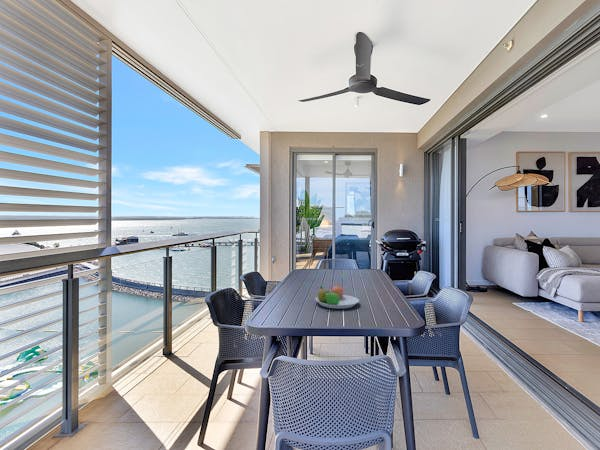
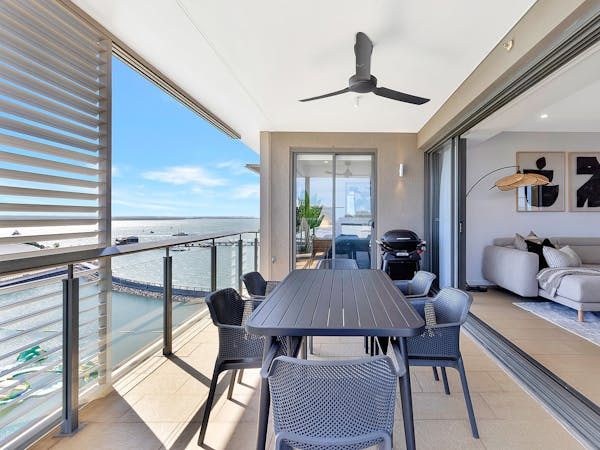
- fruit bowl (335, 295)
